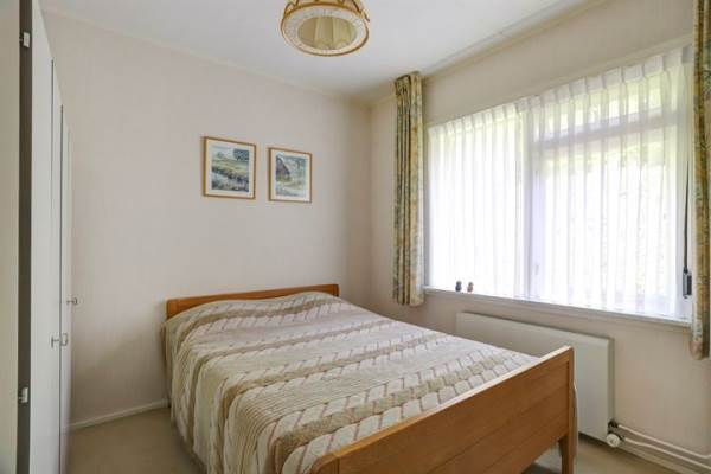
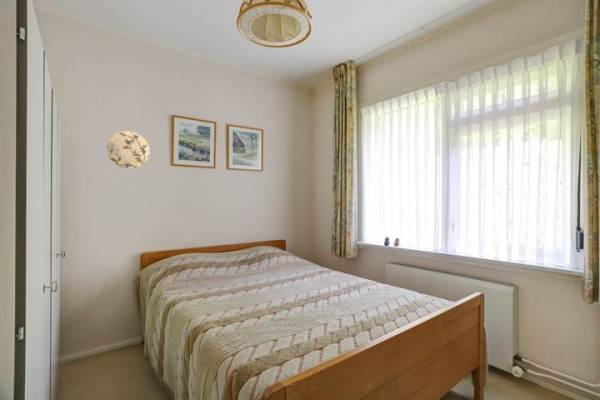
+ decorative plate (128, 149)
